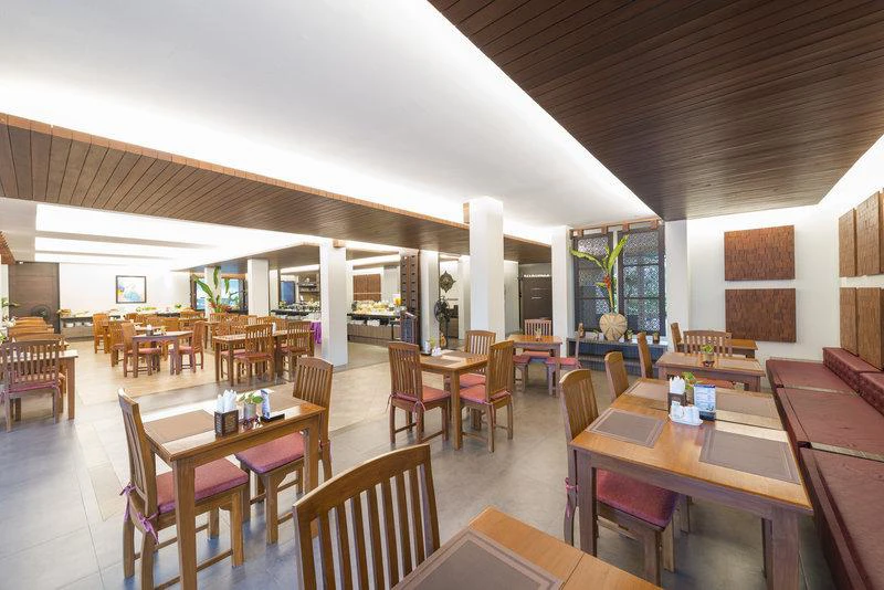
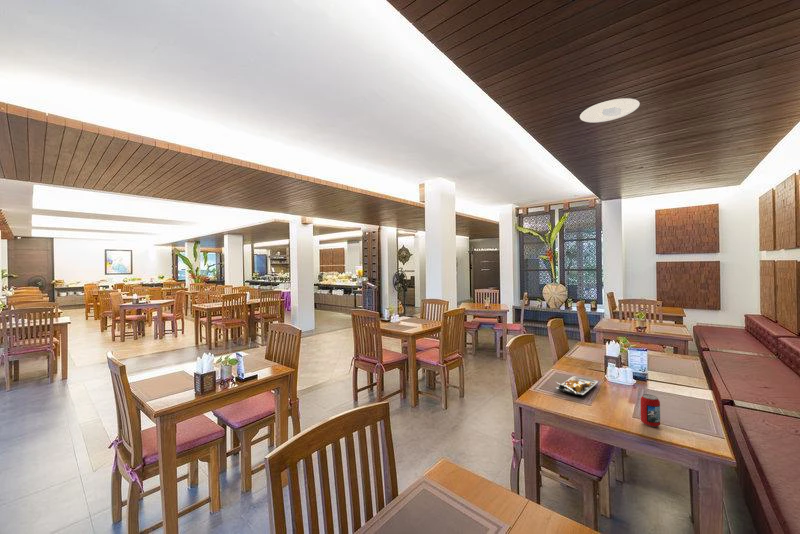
+ recessed light (608, 108)
+ plate (574, 382)
+ beverage can (650, 410)
